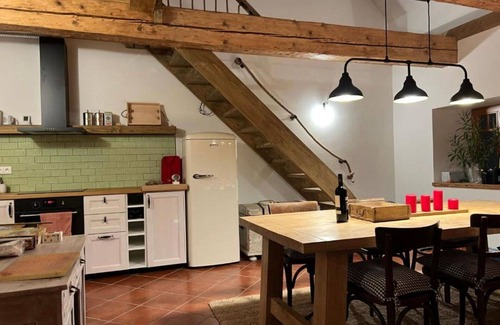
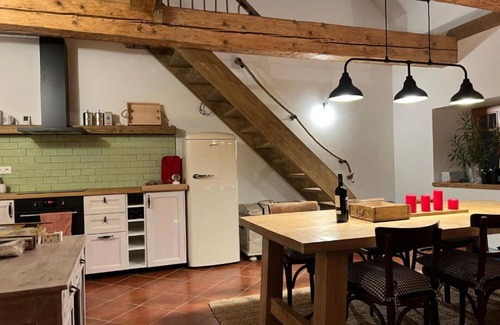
- cutting board (42, 265)
